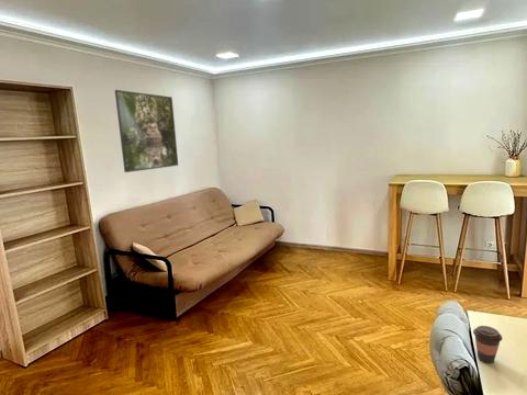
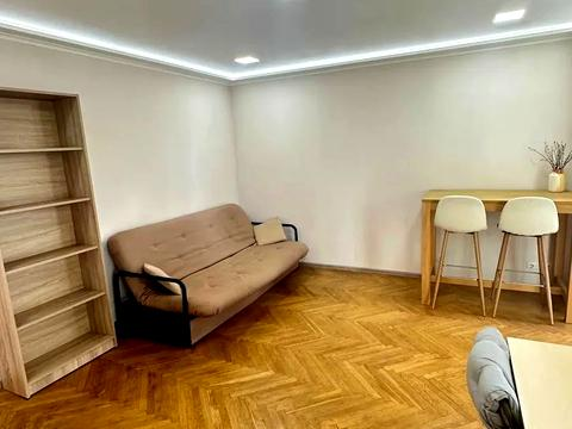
- coffee cup (486, 345)
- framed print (149, 132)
